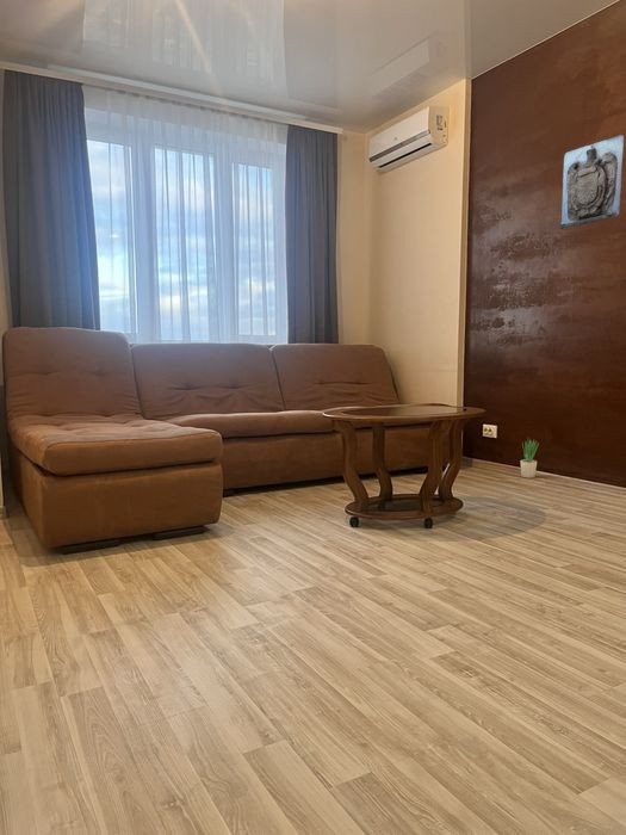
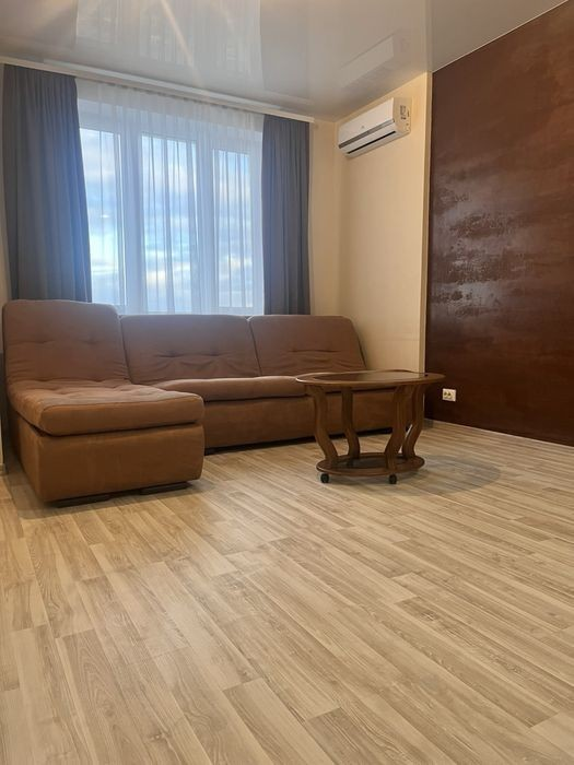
- wall sculpture (588, 184)
- potted plant (529, 454)
